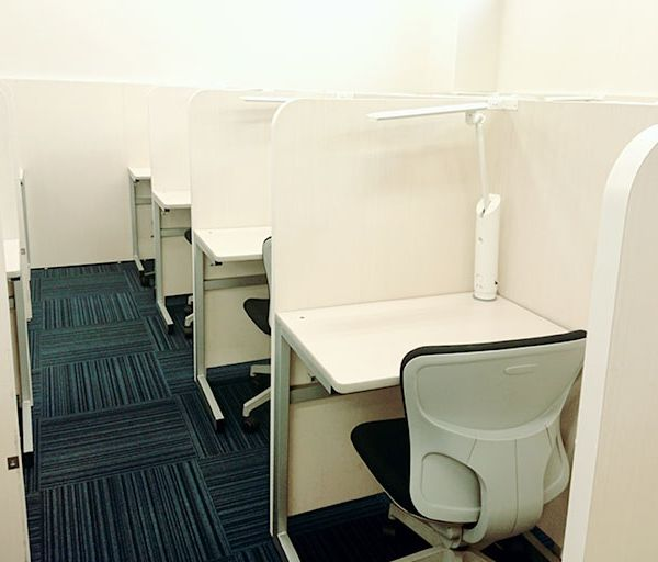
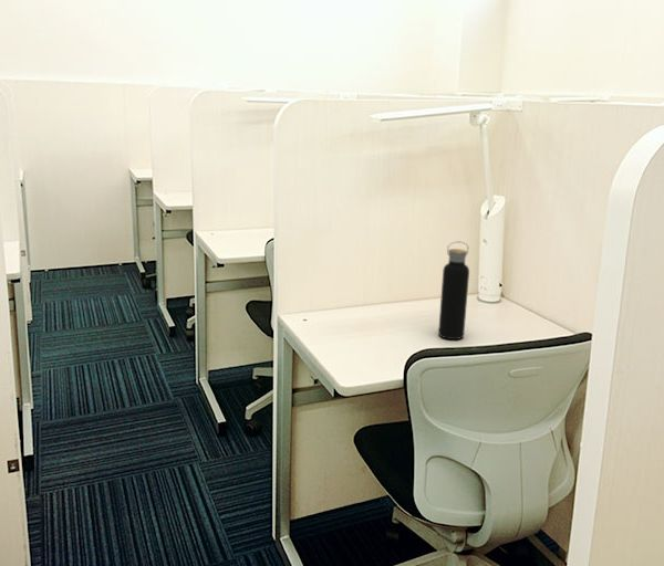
+ water bottle (454, 289)
